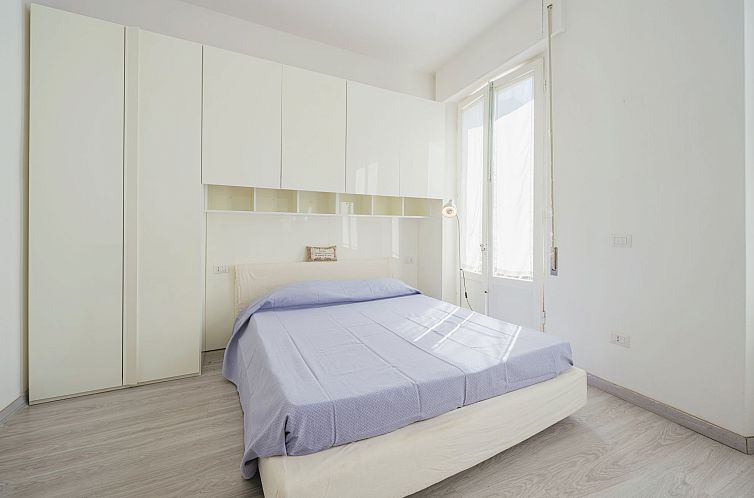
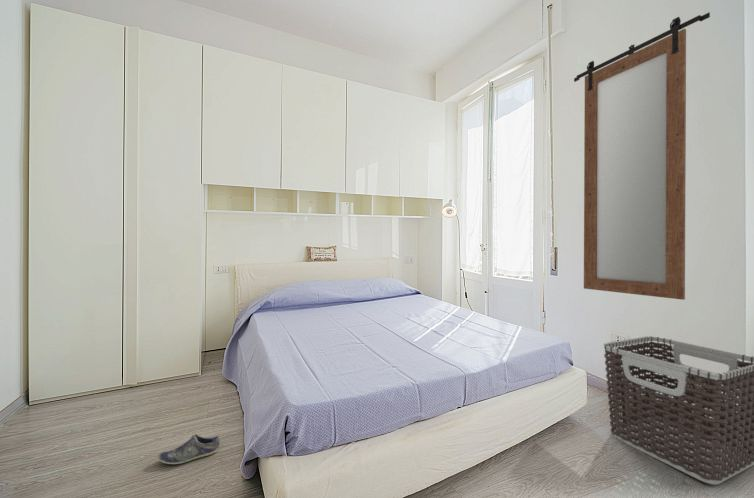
+ clothes hamper (678, 399)
+ home mirror (628, 167)
+ shoe (189, 446)
